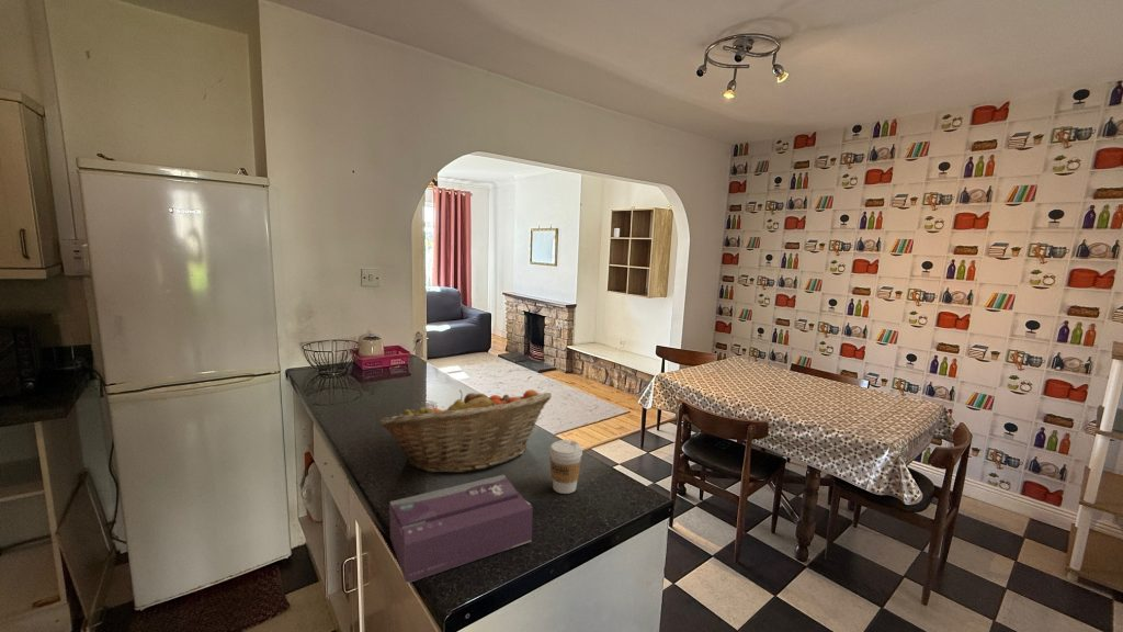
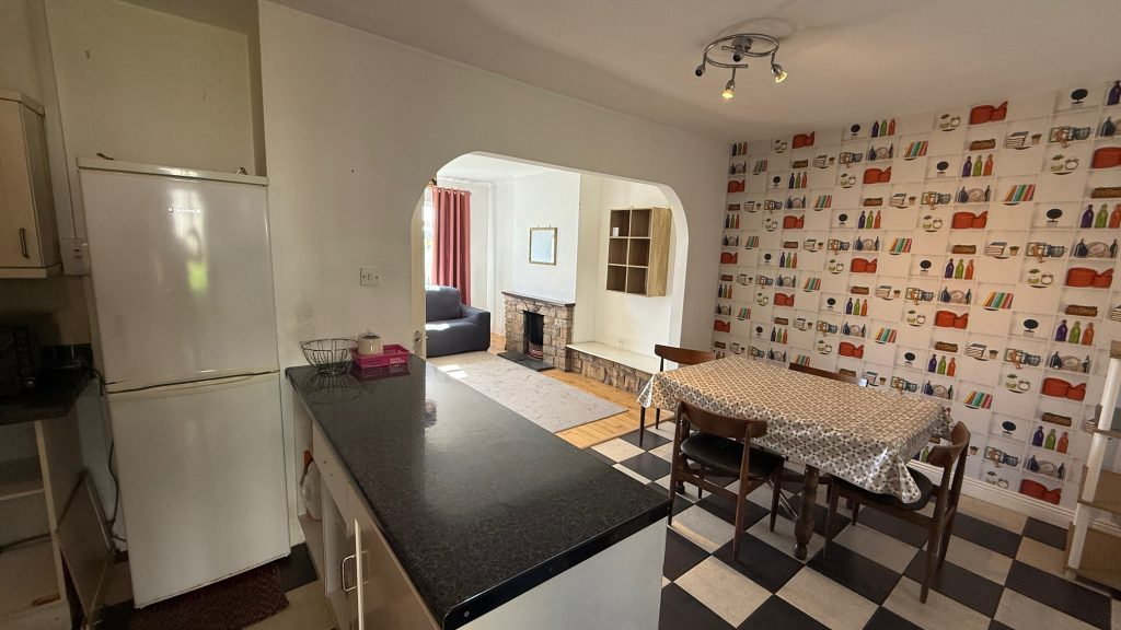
- fruit basket (469, 420)
- tissue box (461, 521)
- coffee cup (565, 465)
